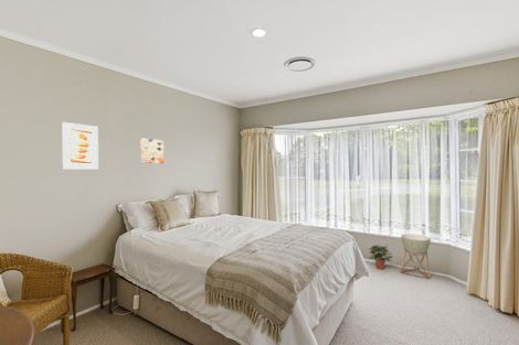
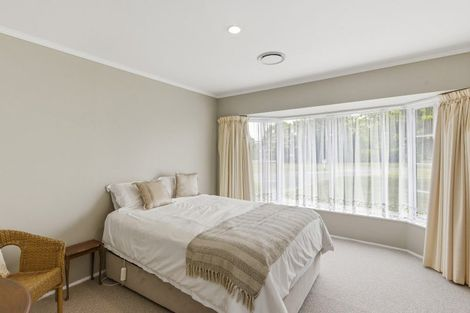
- wall art (152, 151)
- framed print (81, 147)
- potted plant (380, 256)
- planter (415, 255)
